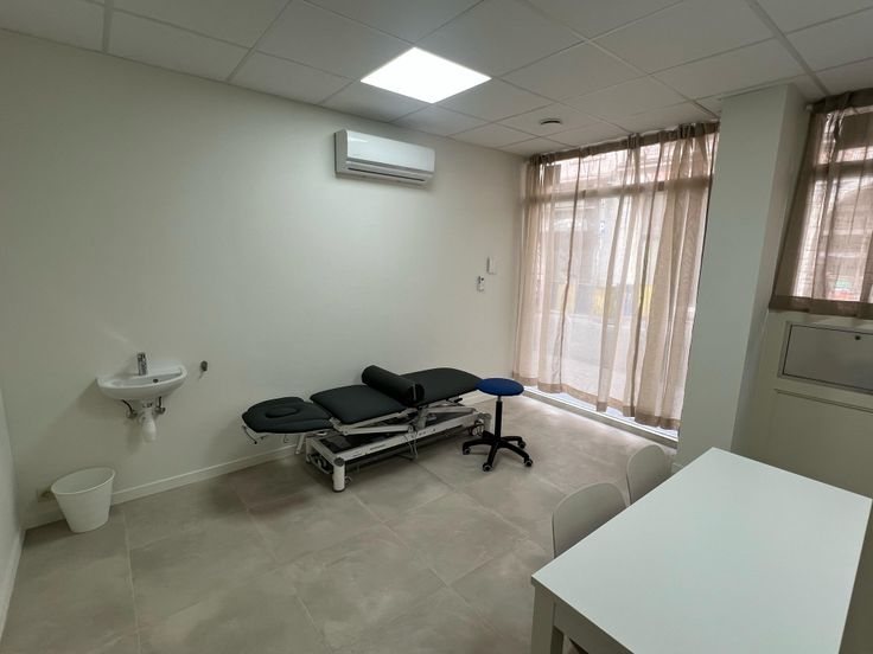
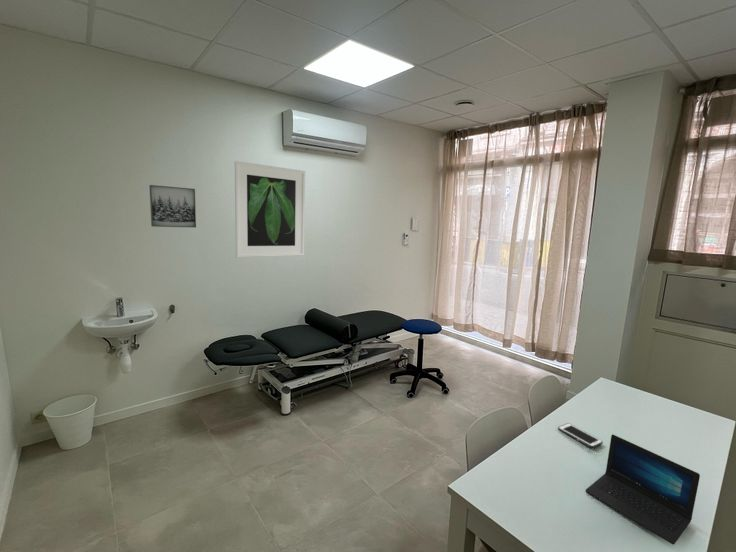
+ laptop (639, 483)
+ cell phone (579, 435)
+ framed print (272, 212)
+ wall art (173, 207)
